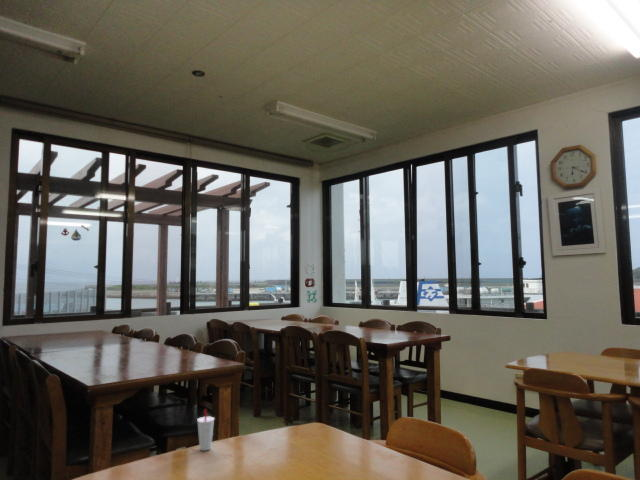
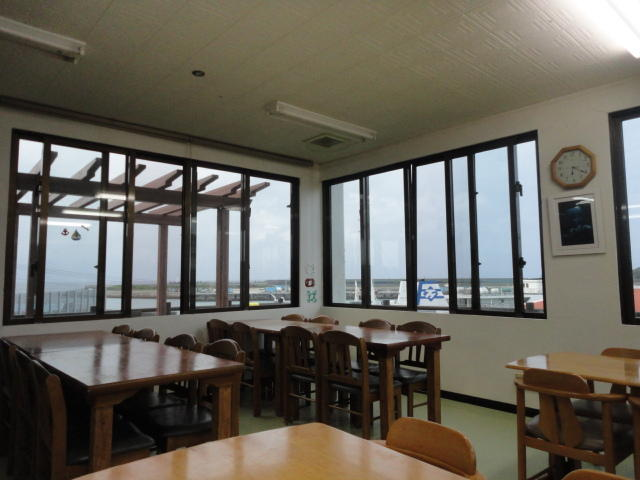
- cup (205, 428)
